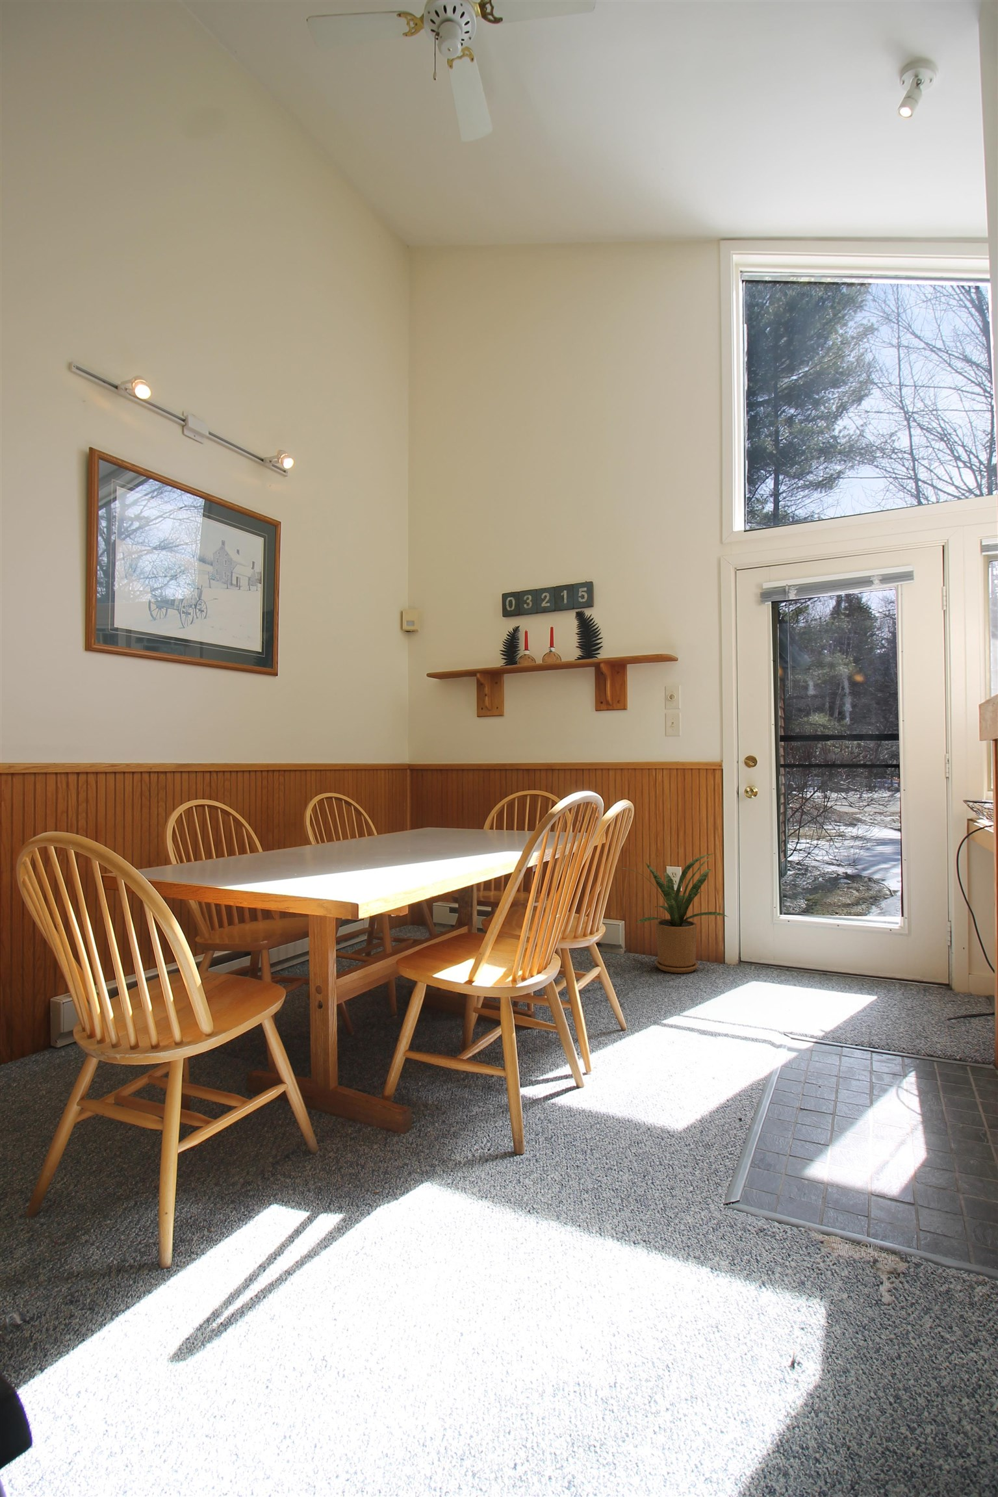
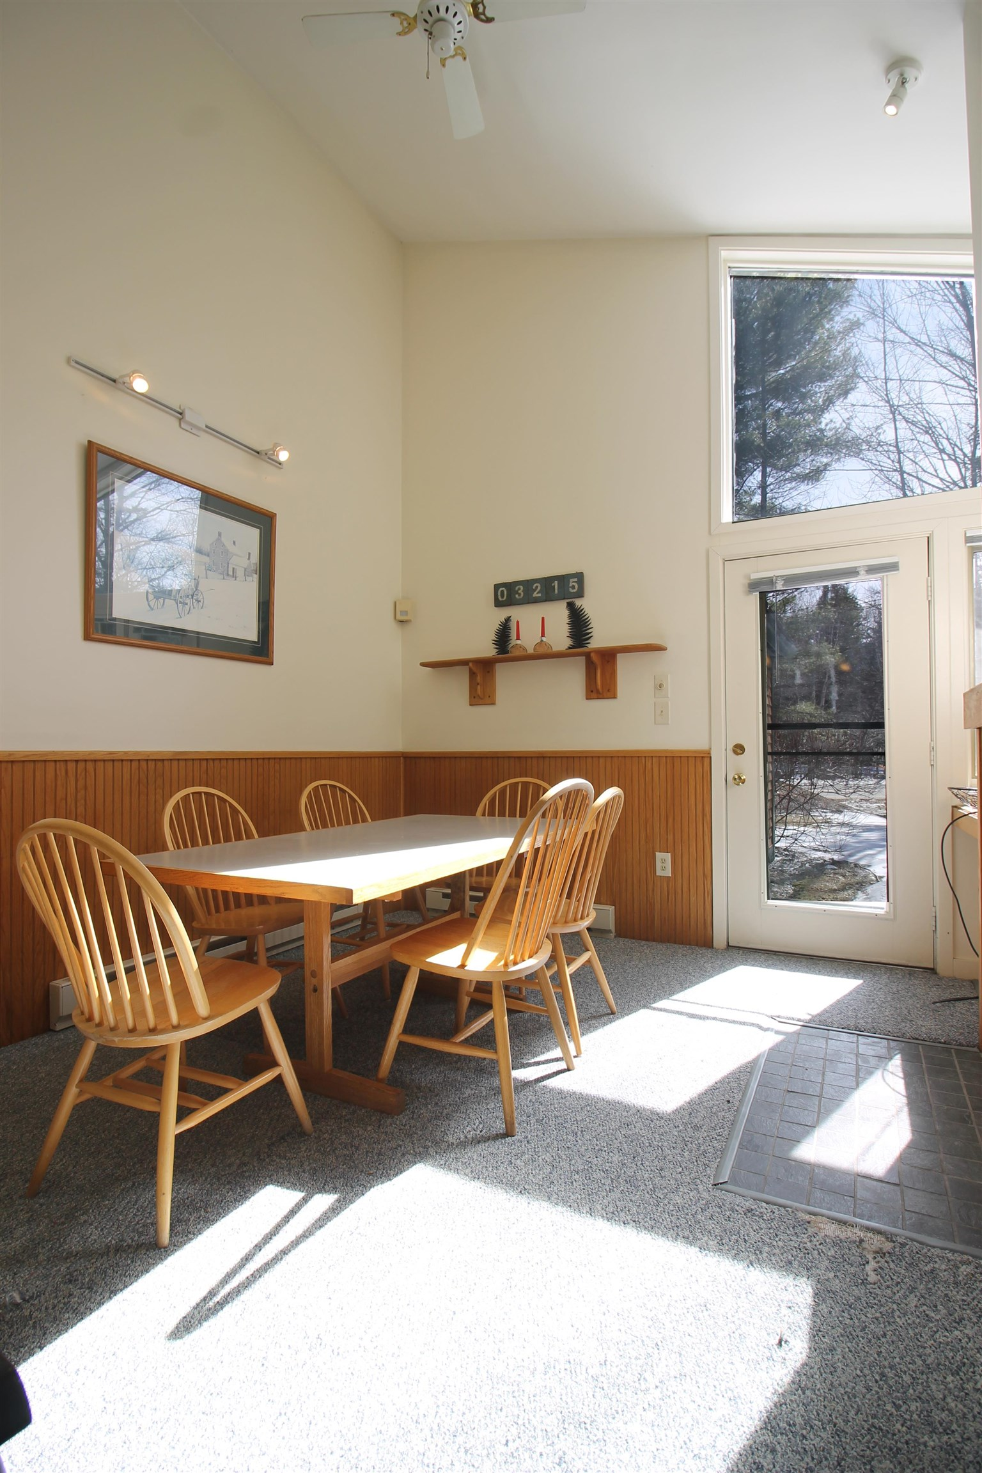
- house plant (675, 909)
